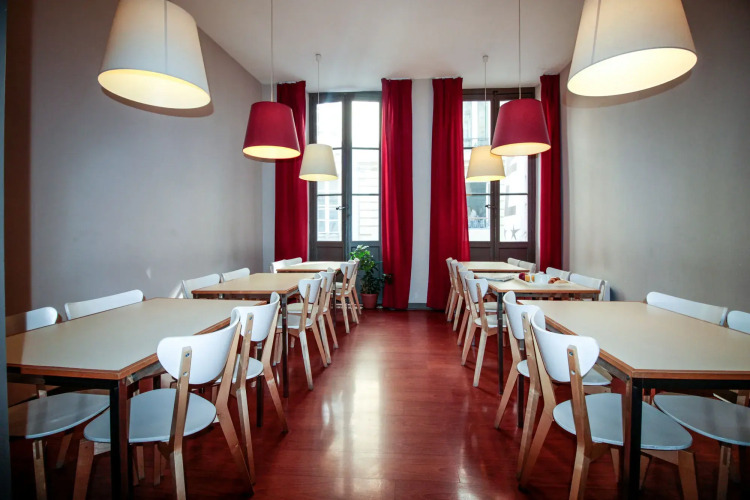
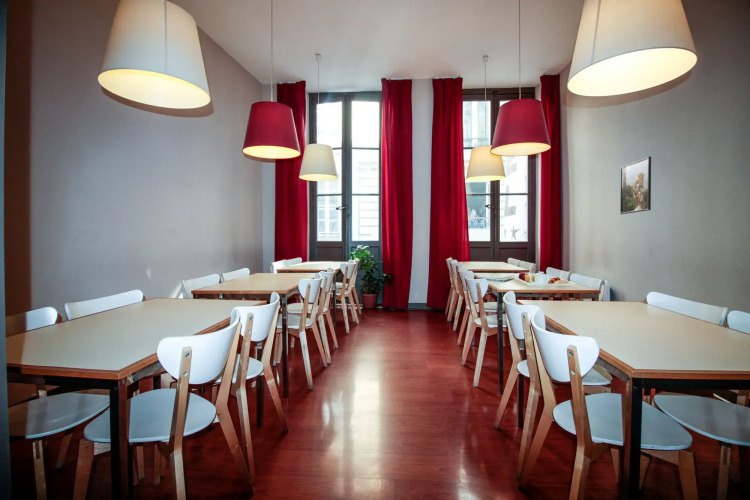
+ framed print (634, 187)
